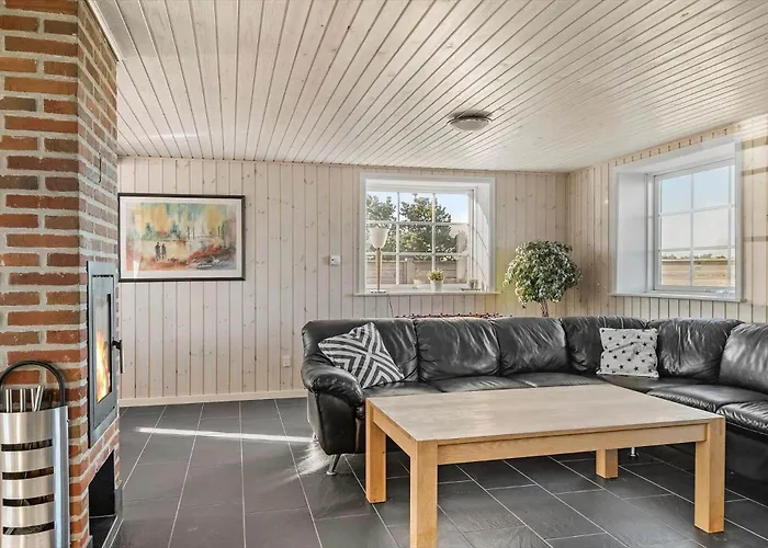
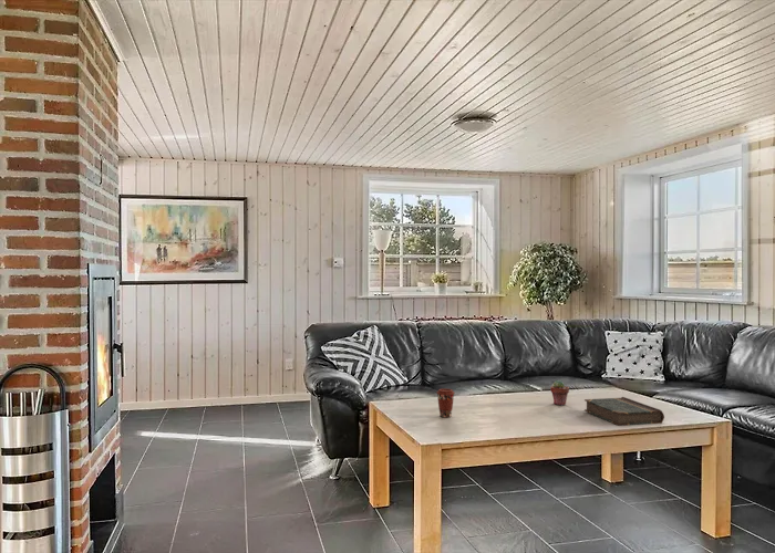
+ potted succulent (559, 392)
+ coffee cup (445, 403)
+ book (622, 409)
